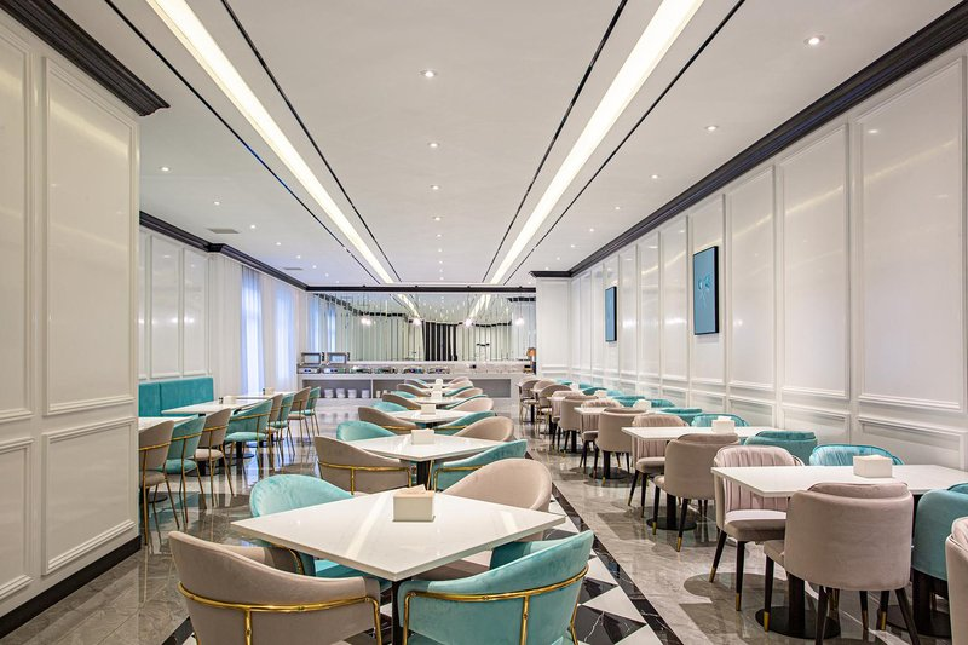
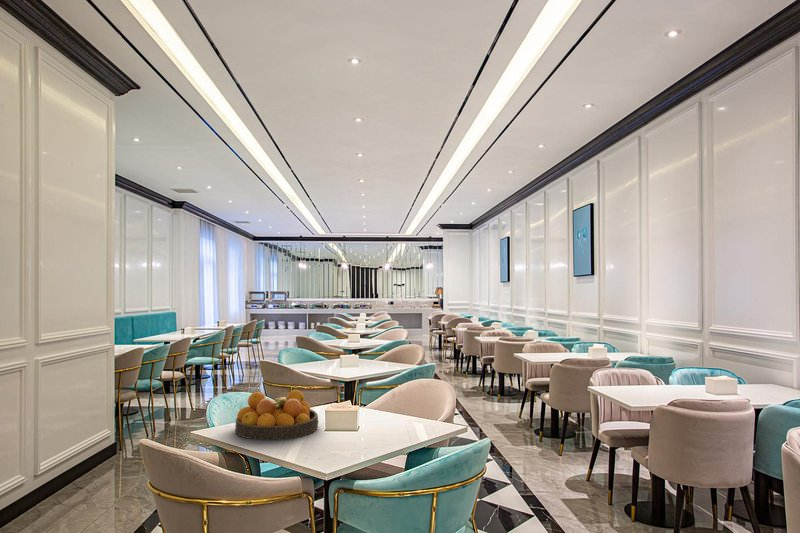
+ fruit bowl (277, 410)
